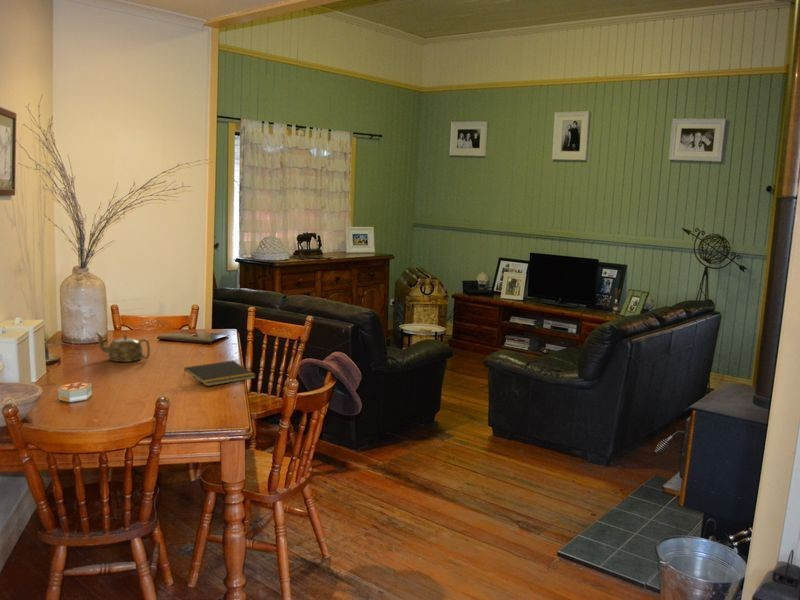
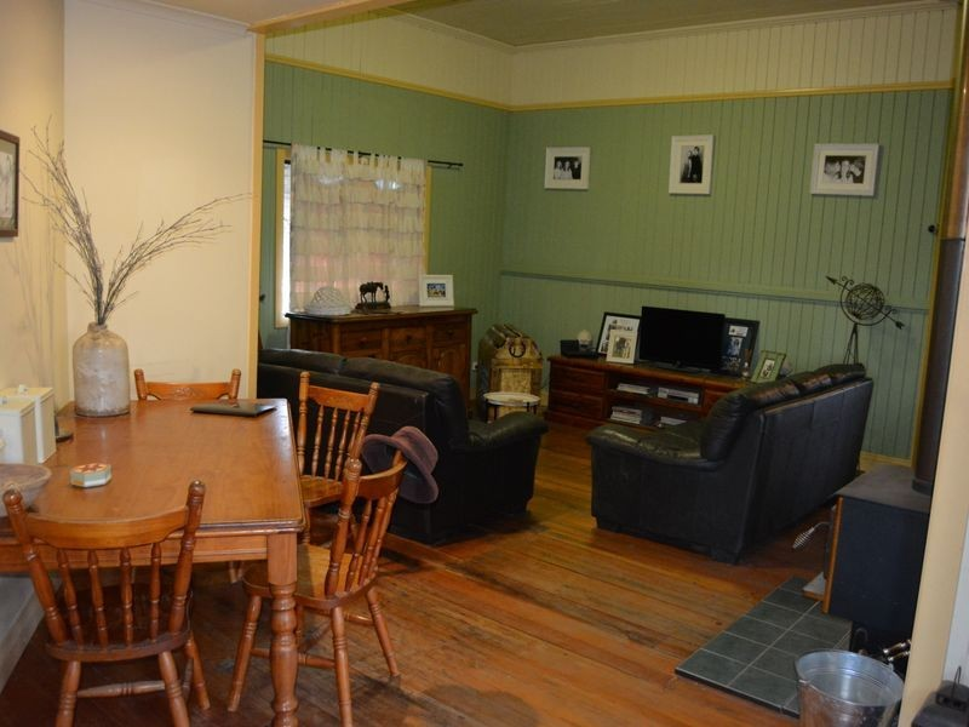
- teapot (122, 346)
- notepad (220, 372)
